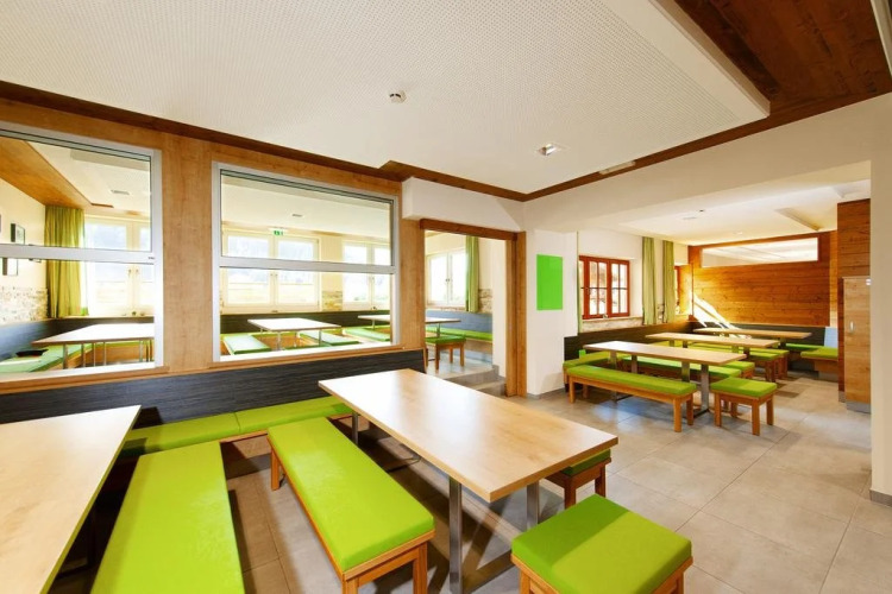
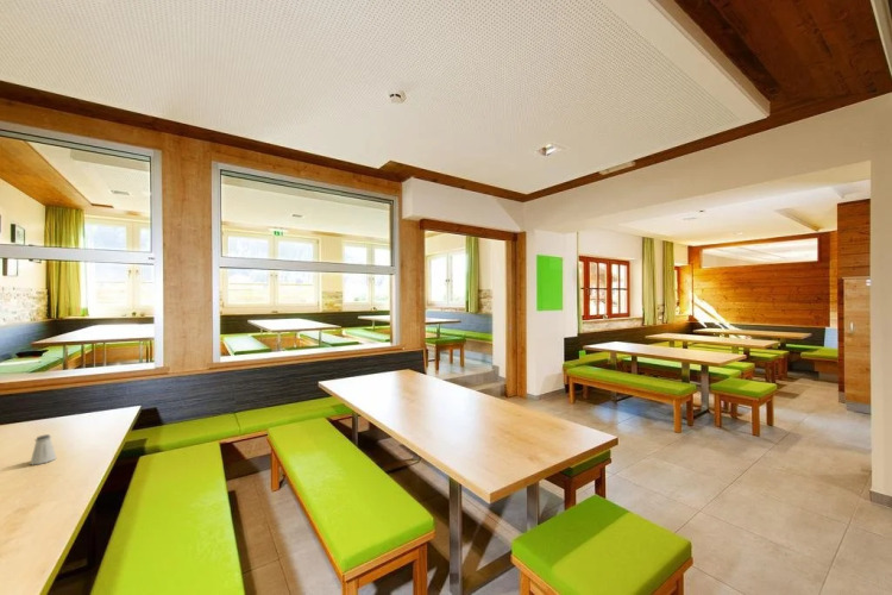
+ saltshaker (43, 447)
